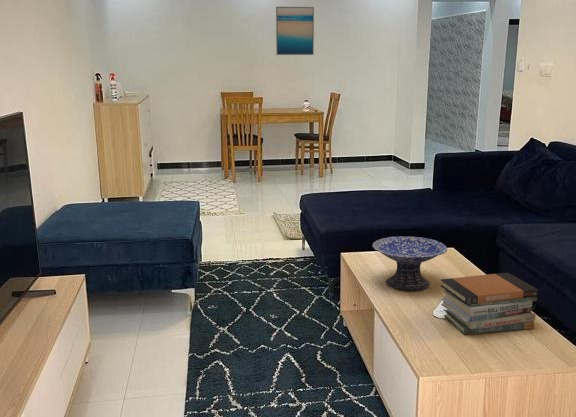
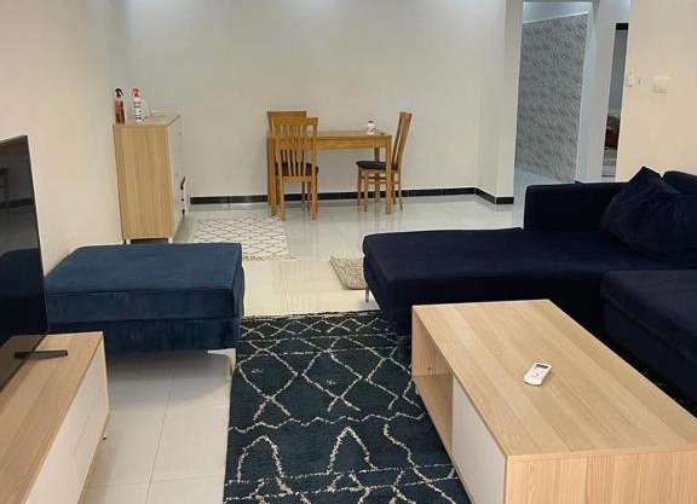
- decorative bowl (408, 264)
- wall art (294, 31)
- book stack (487, 303)
